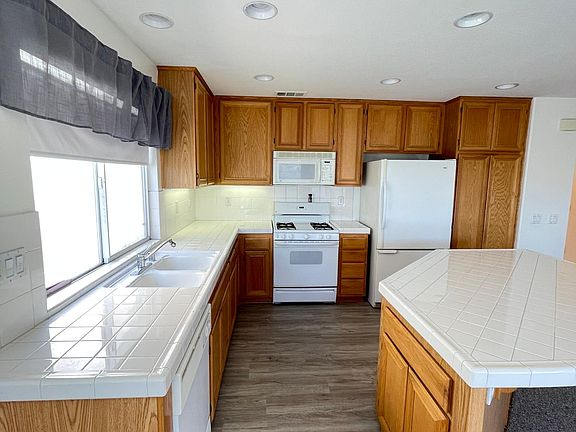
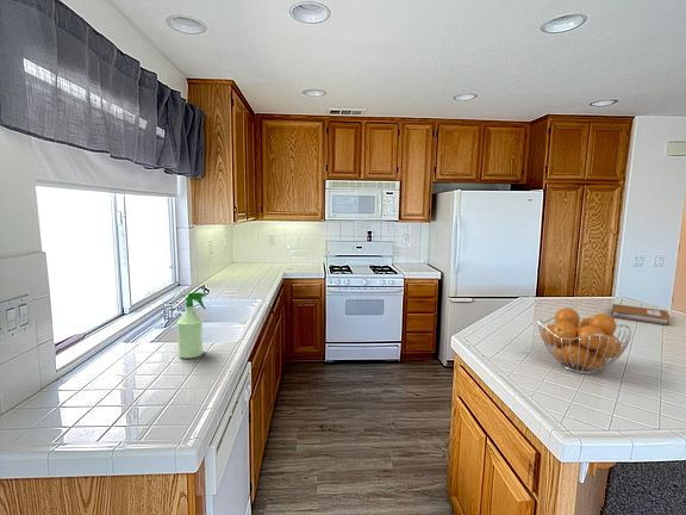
+ spray bottle (189, 323)
+ notebook (640, 314)
+ fruit basket (580, 339)
